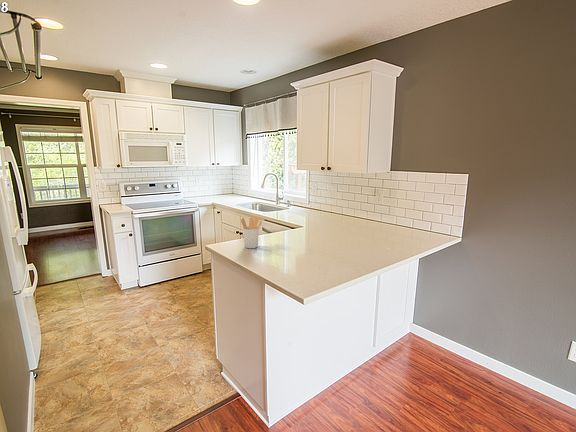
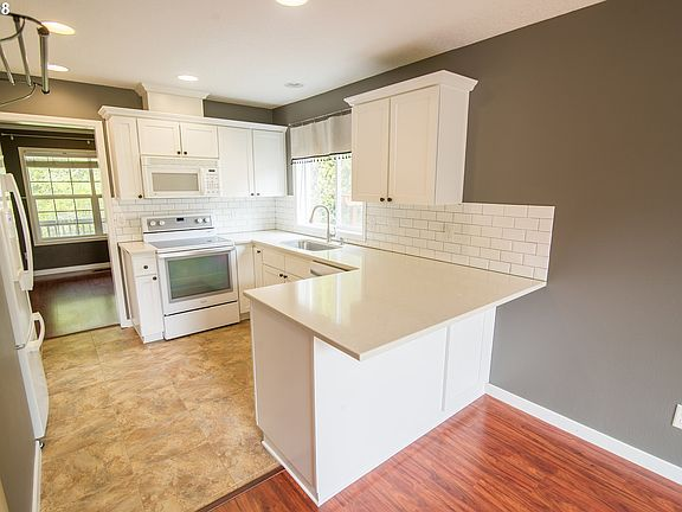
- utensil holder (252, 231)
